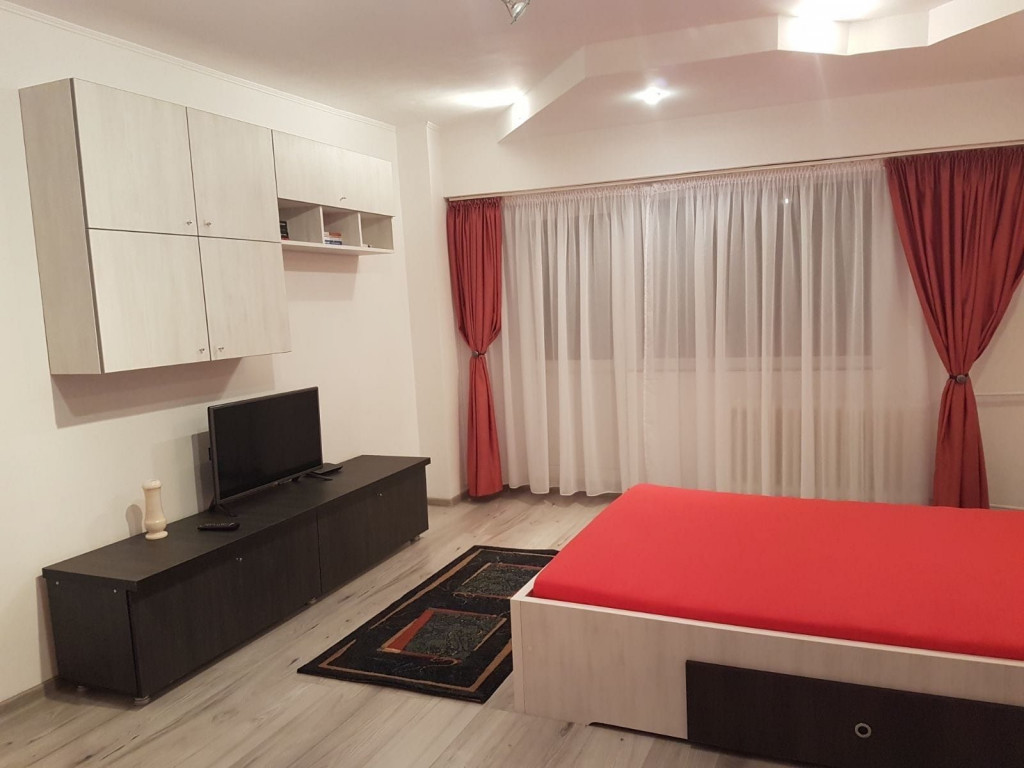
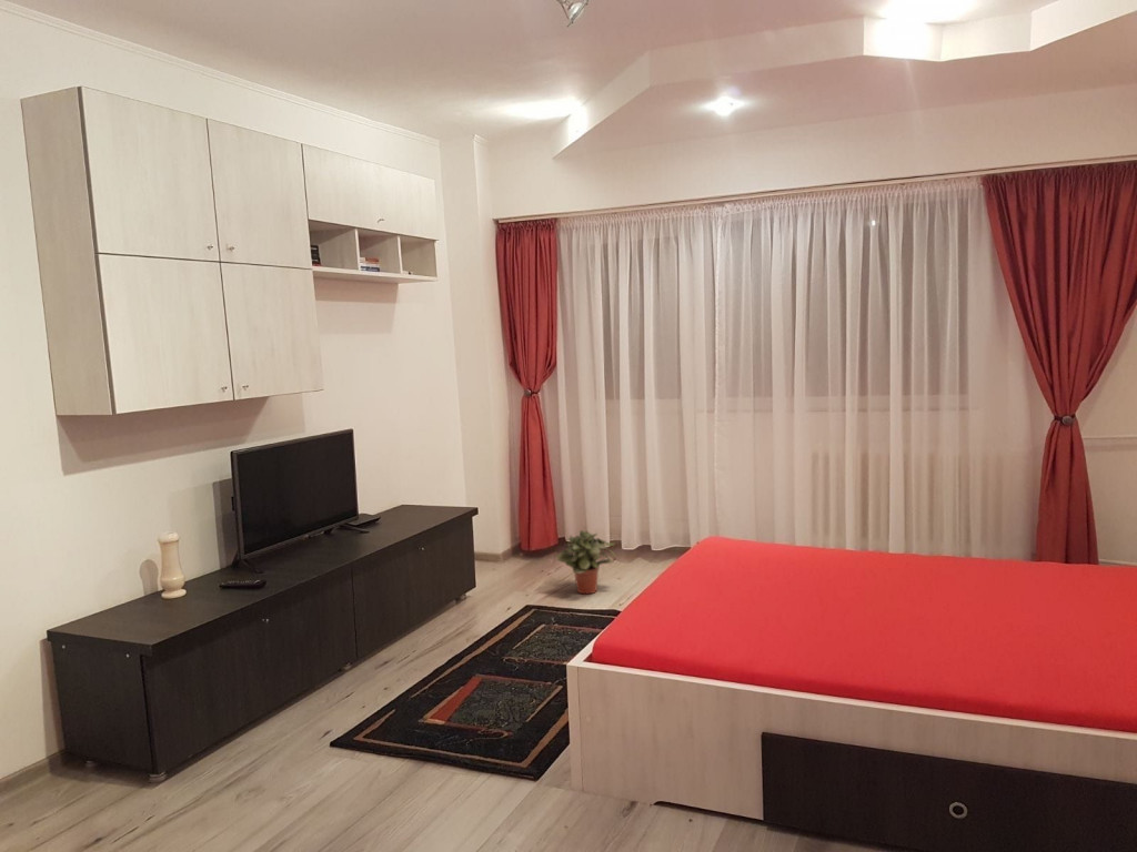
+ potted plant (585, 560)
